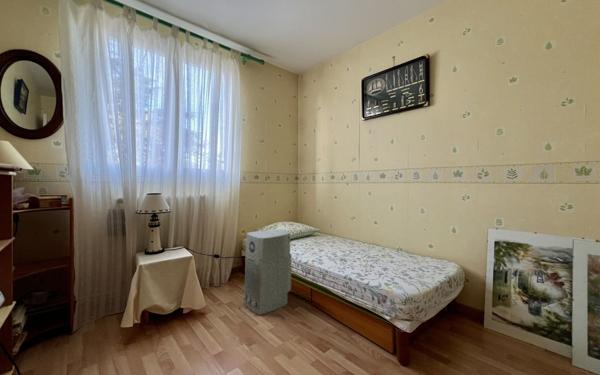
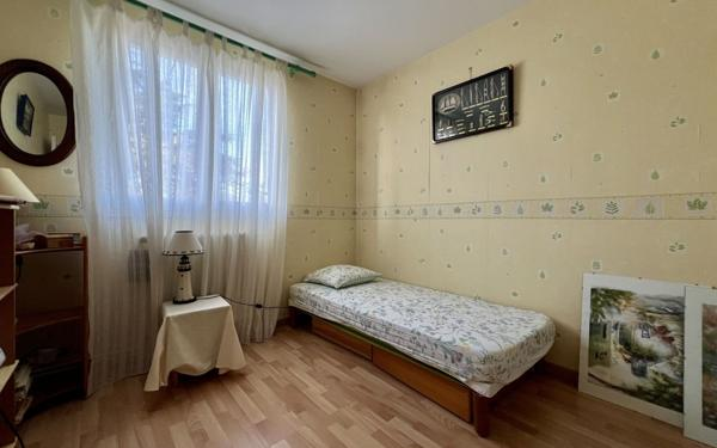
- air purifier (268, 267)
